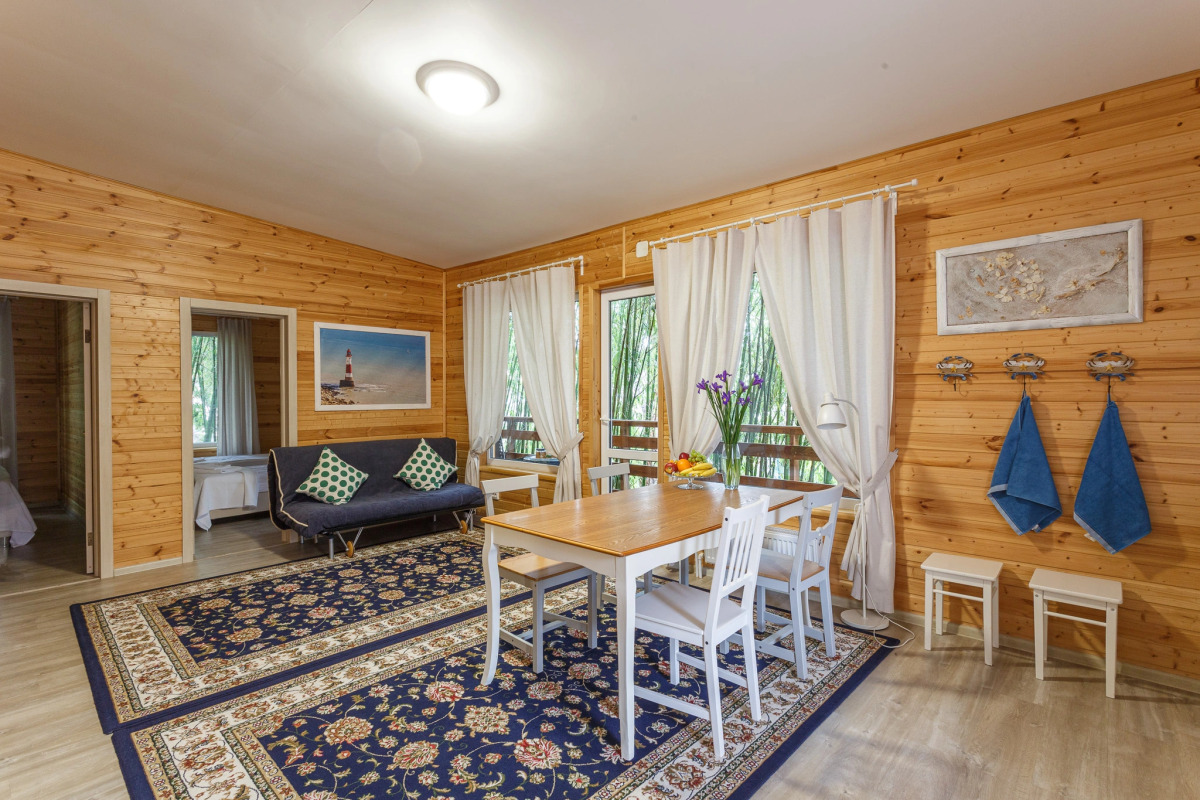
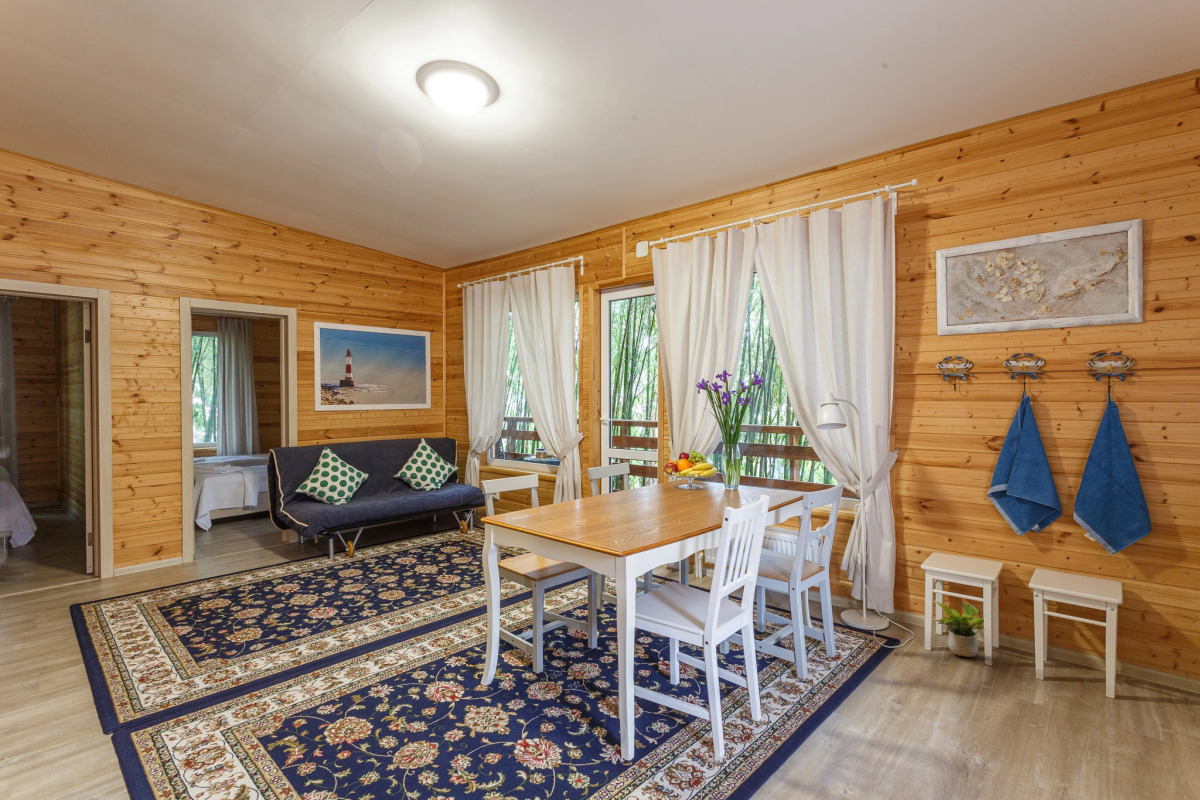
+ potted plant (962, 628)
